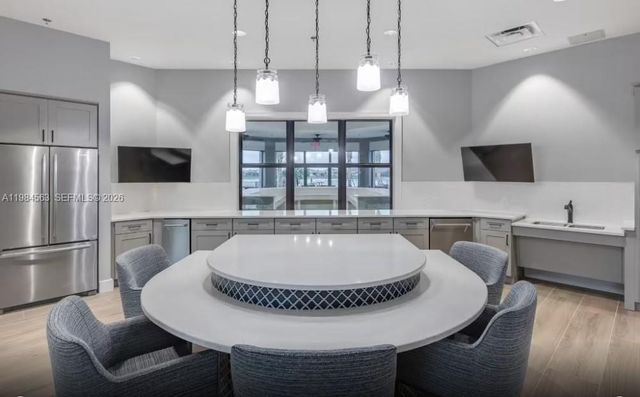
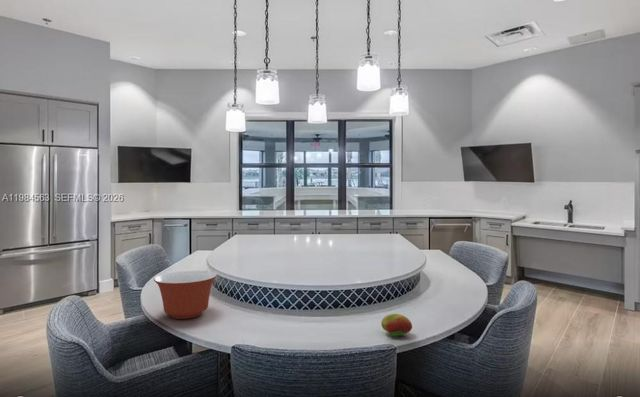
+ mixing bowl (186, 295)
+ fruit (396, 324)
